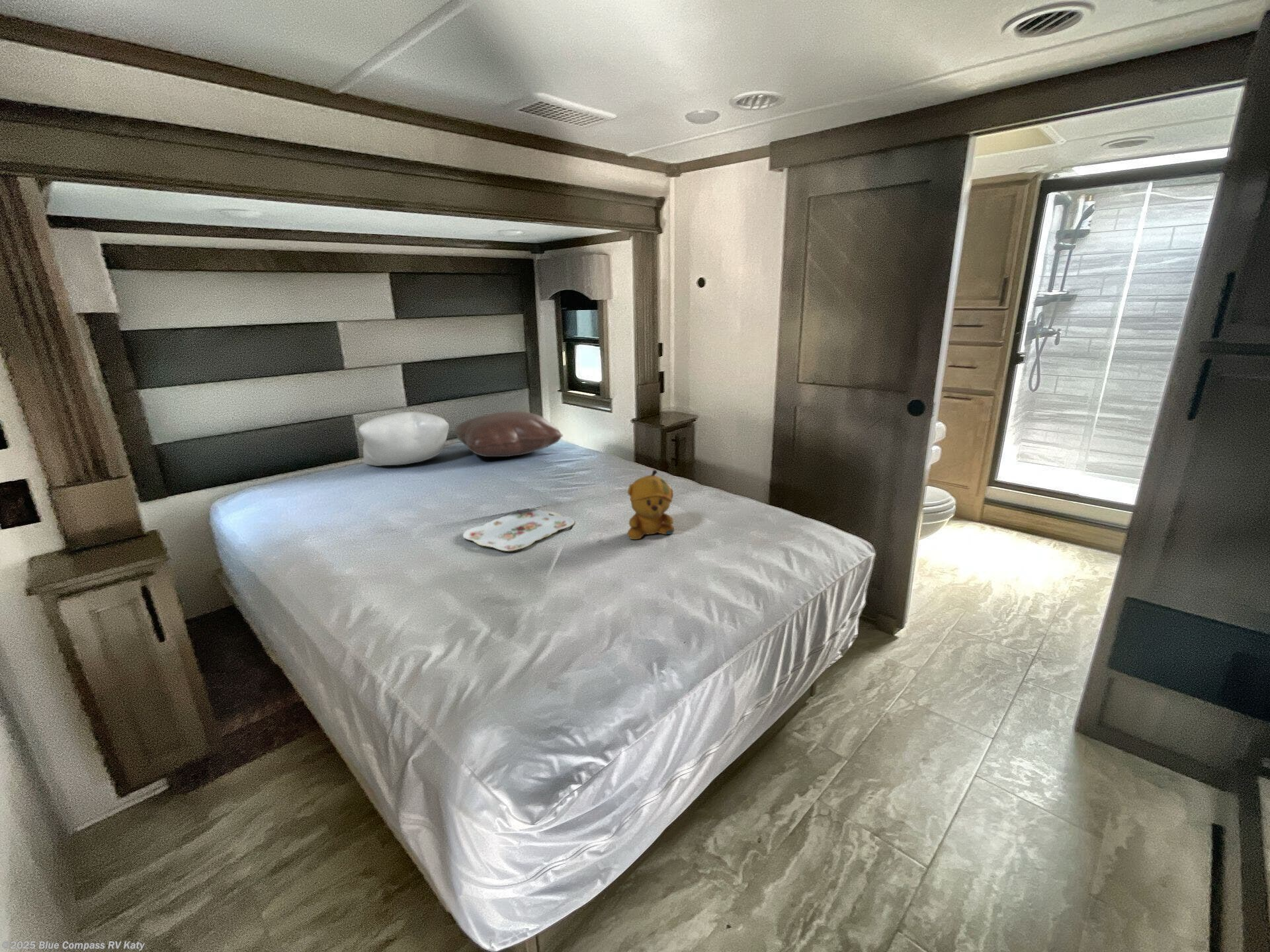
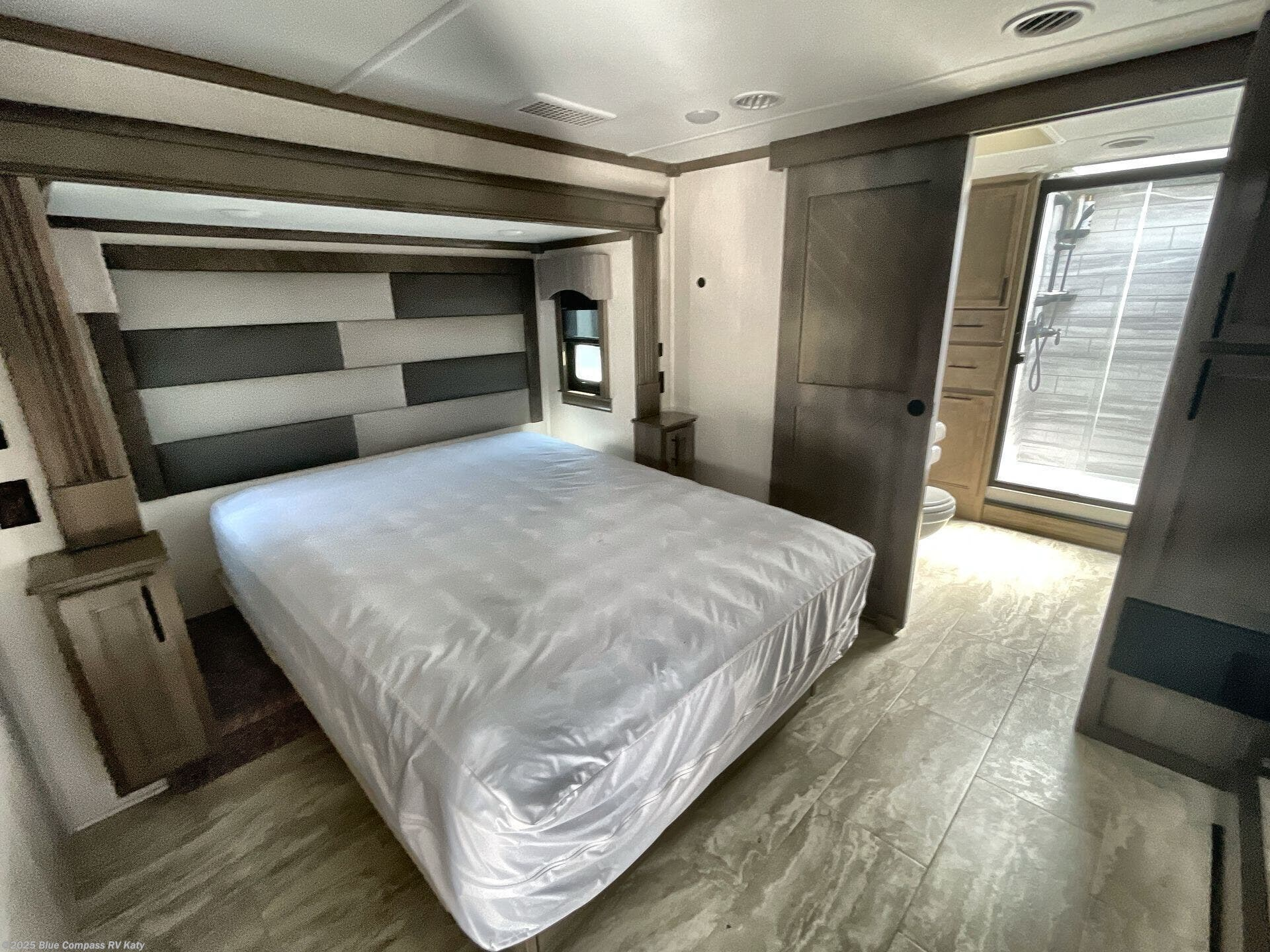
- stuffed bear (650, 503)
- serving tray (520, 529)
- pillow (404, 438)
- pillow (507, 434)
